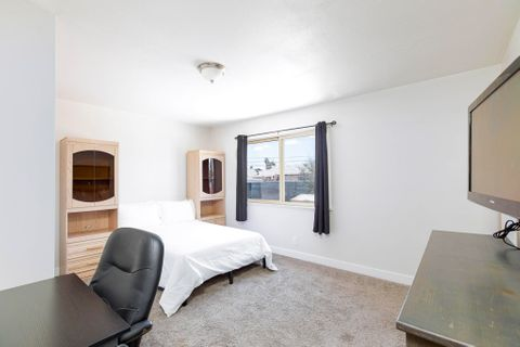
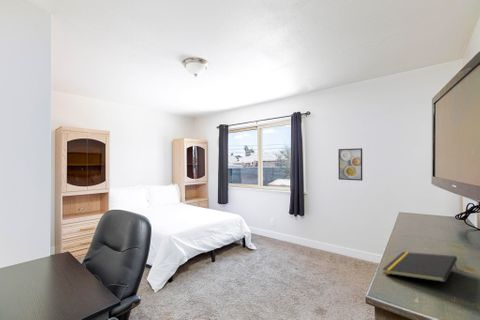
+ notepad (420, 264)
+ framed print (350, 164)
